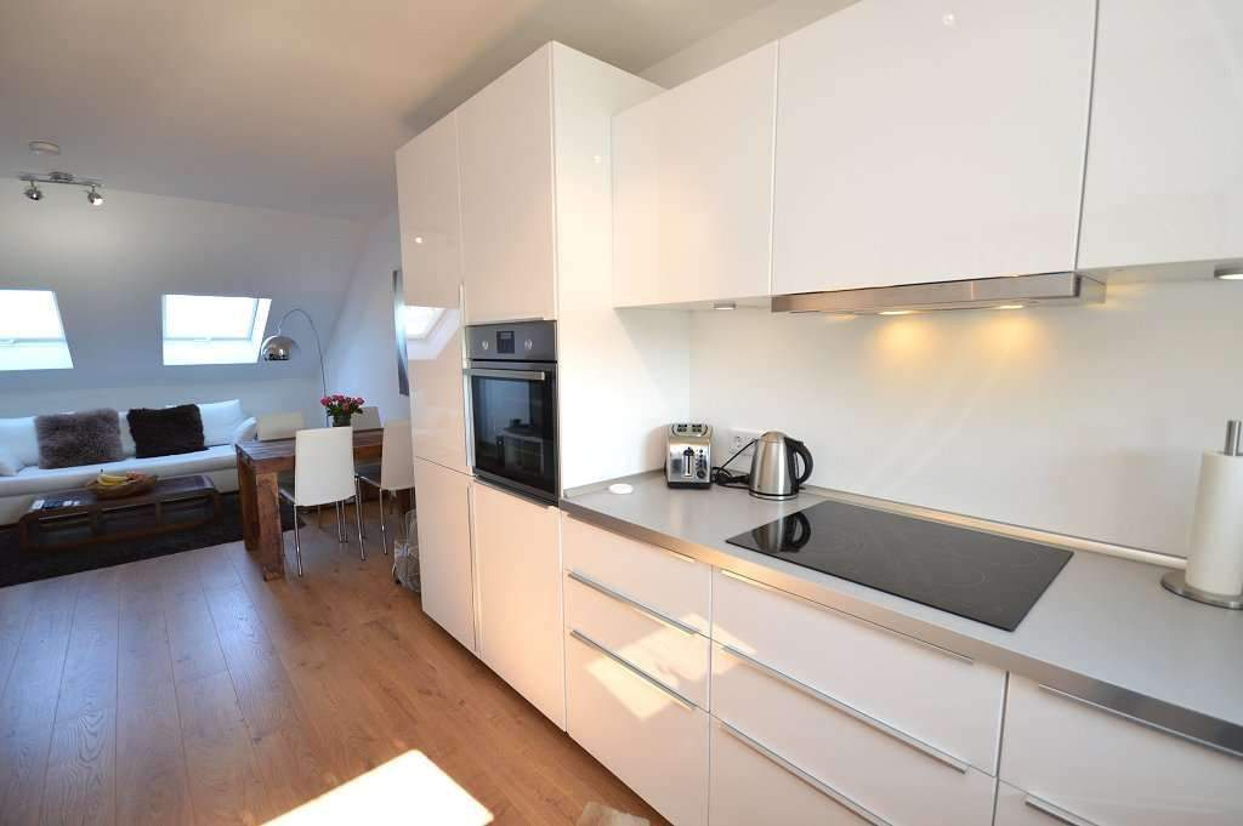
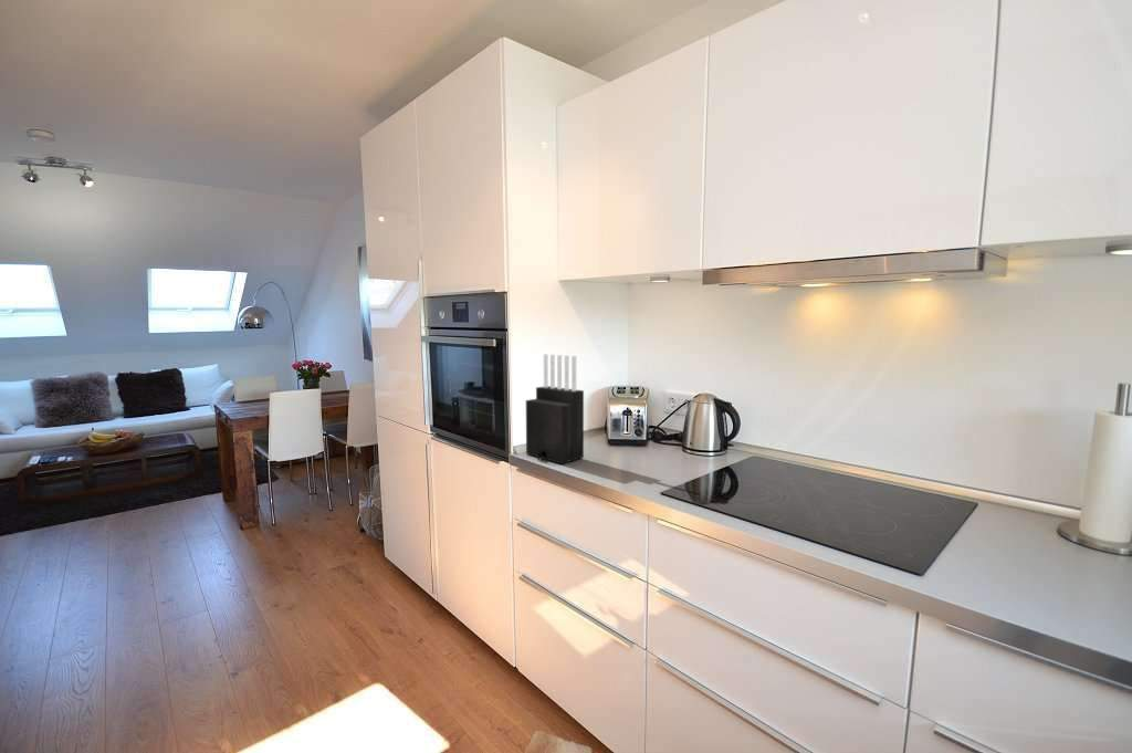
+ knife block (552, 406)
